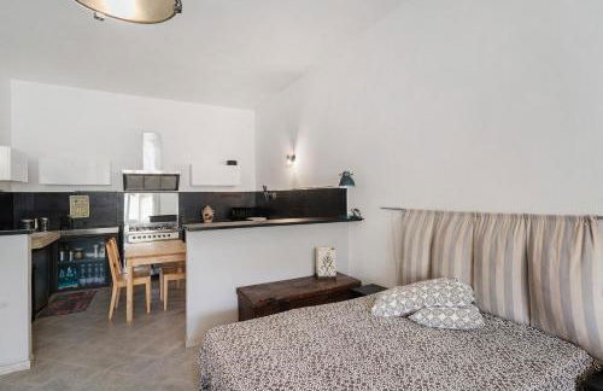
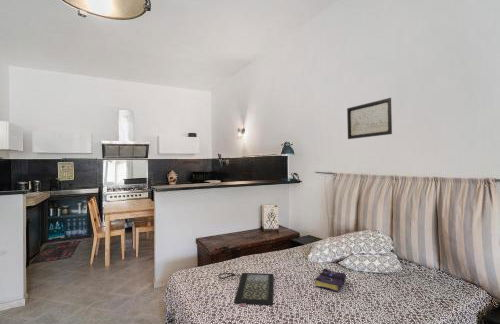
+ wall art (367, 120)
+ clutch bag (254, 285)
+ book (331, 279)
